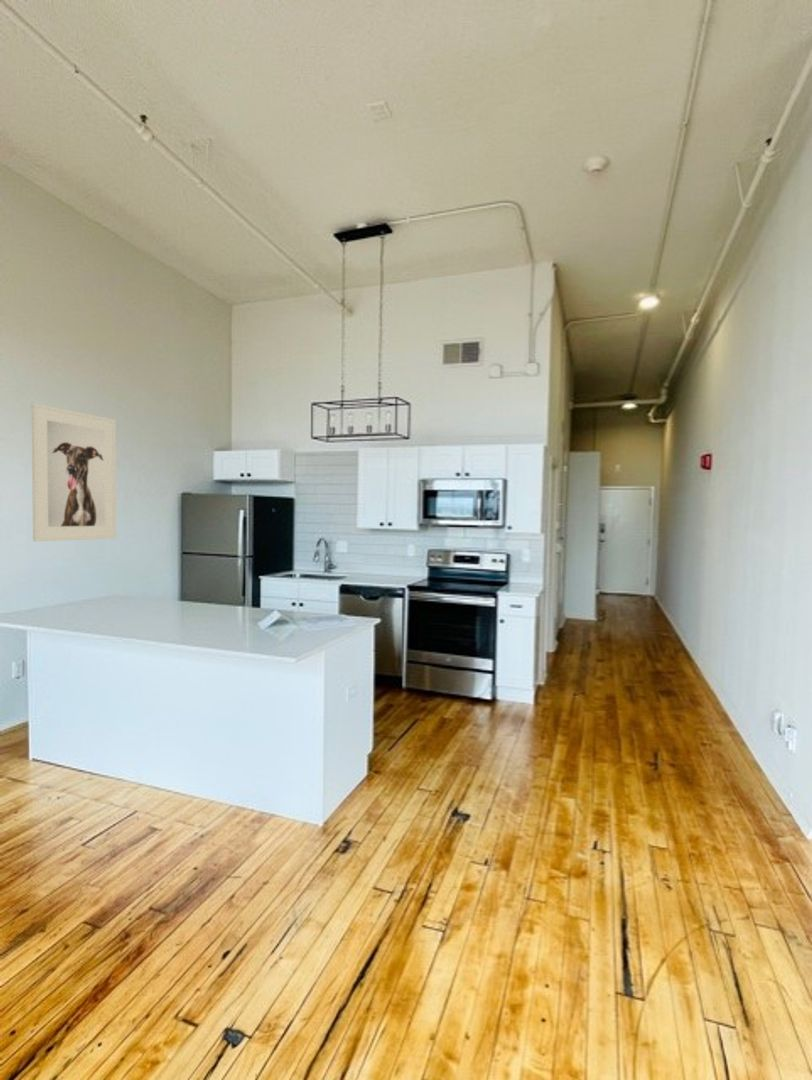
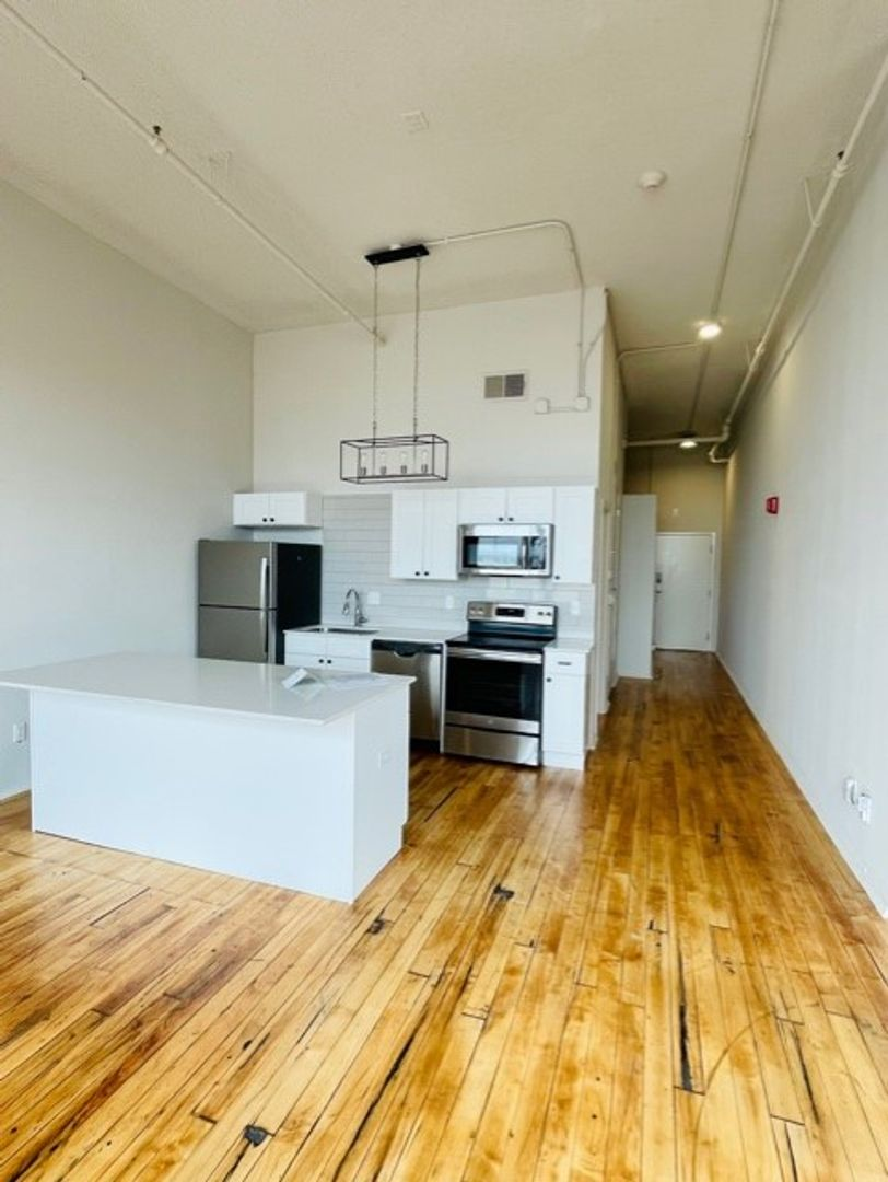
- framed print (77, 476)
